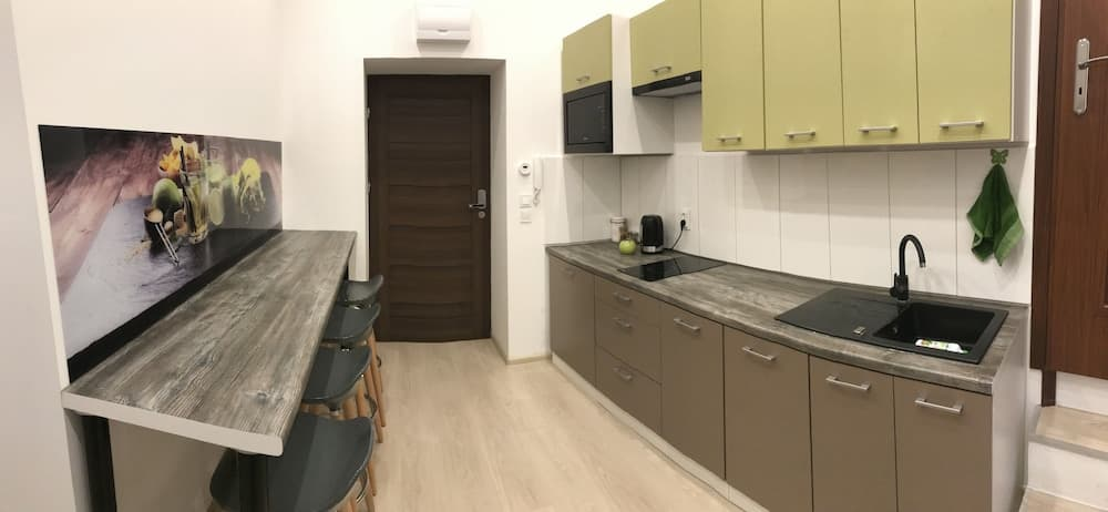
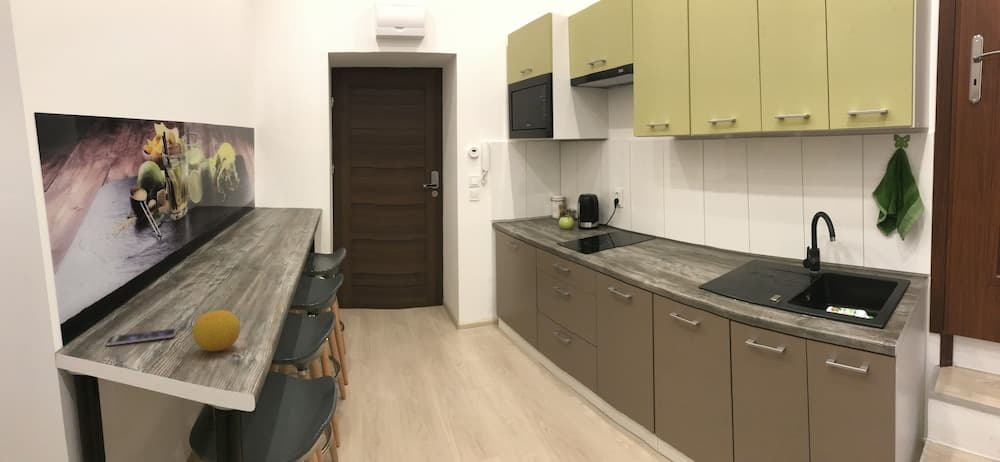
+ smartphone (142, 336)
+ fruit (216, 330)
